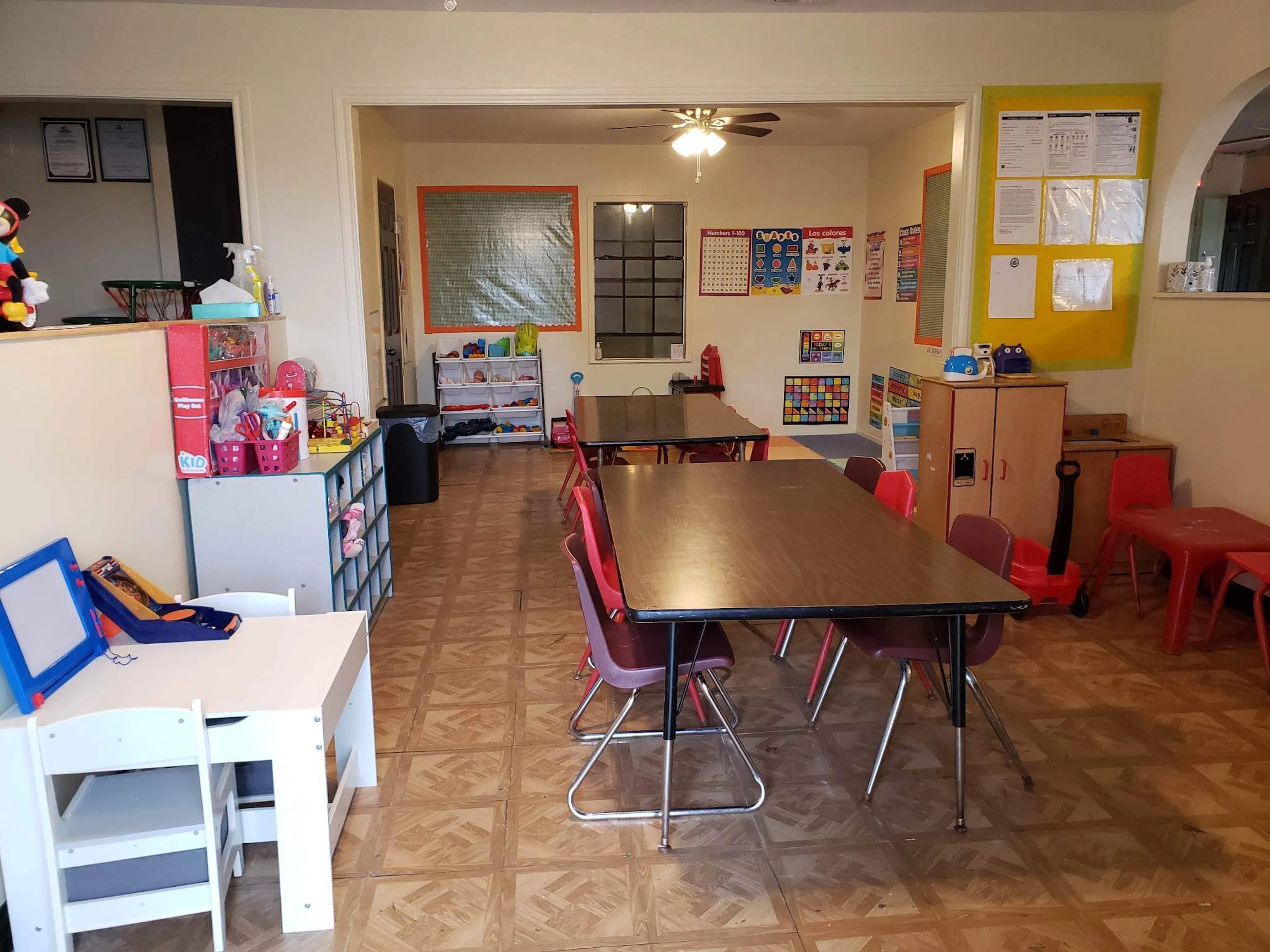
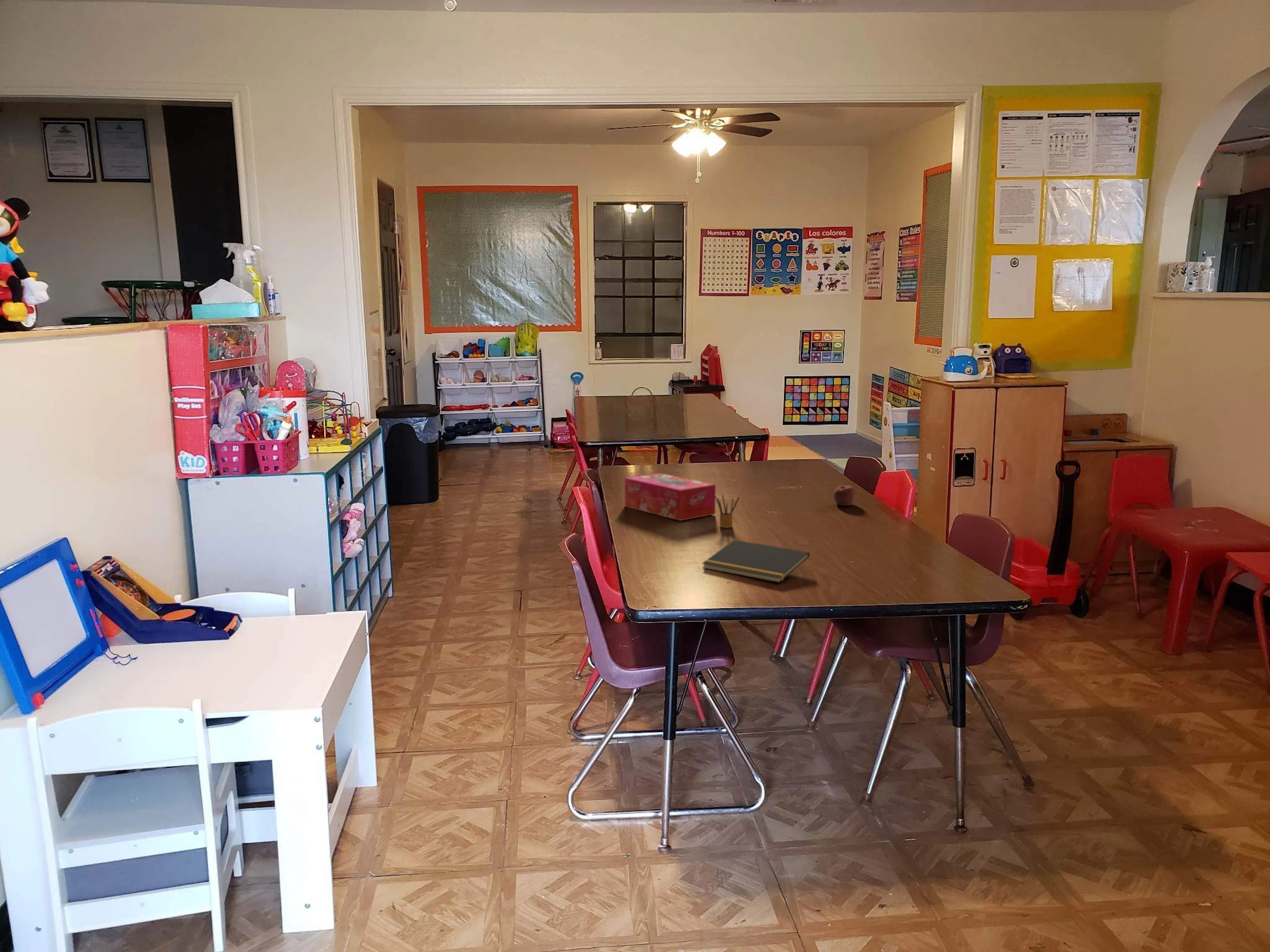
+ tissue box (669, 495)
+ pencil box (727, 511)
+ apple (845, 495)
+ notepad (755, 560)
